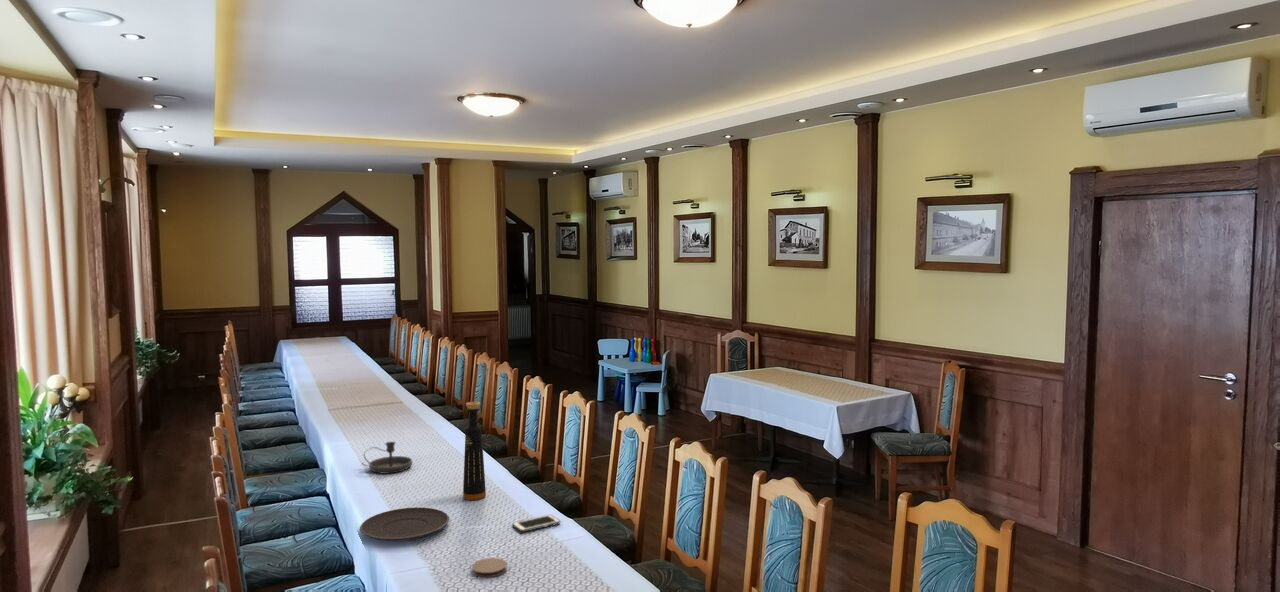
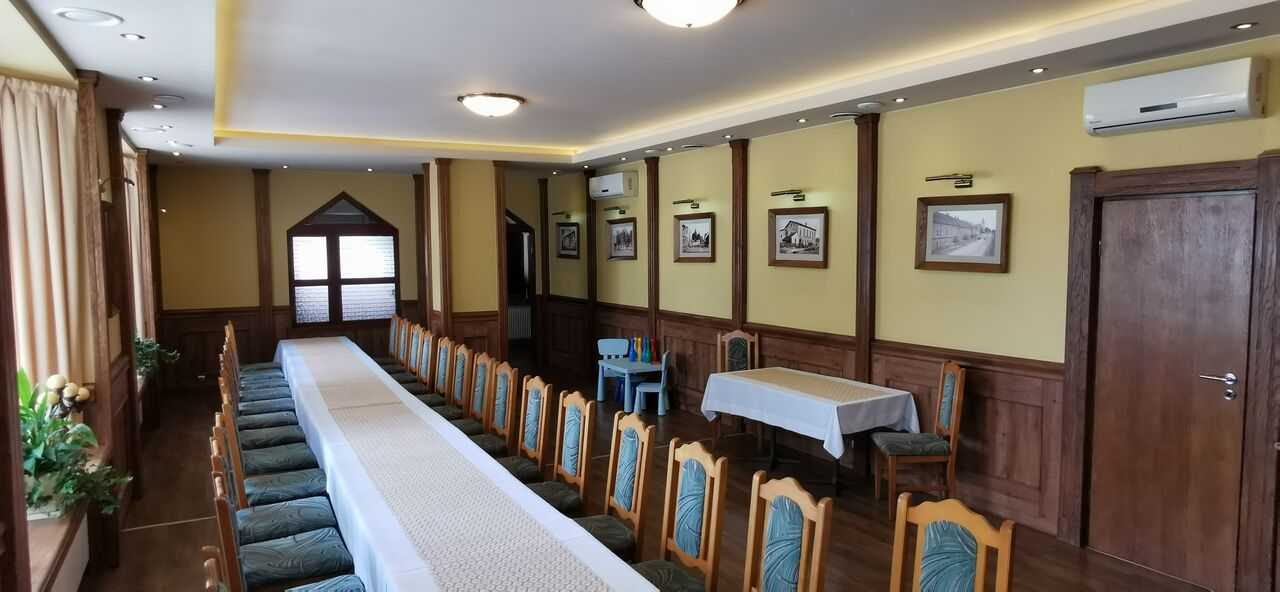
- candlestick (387, 457)
- bottle (473, 450)
- plate (405, 525)
- coaster (489, 567)
- cell phone (536, 523)
